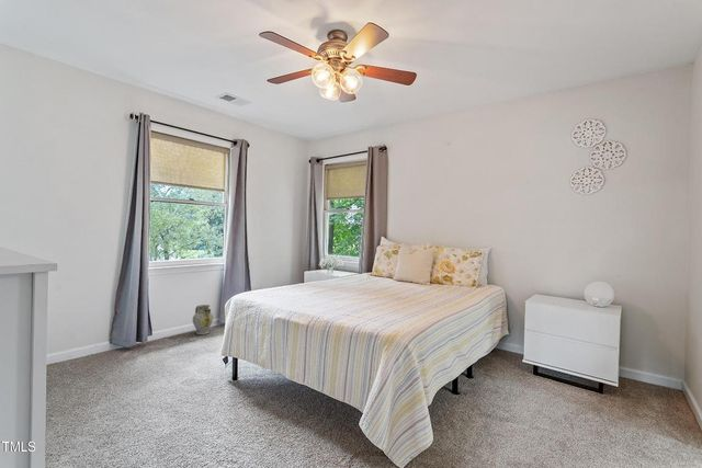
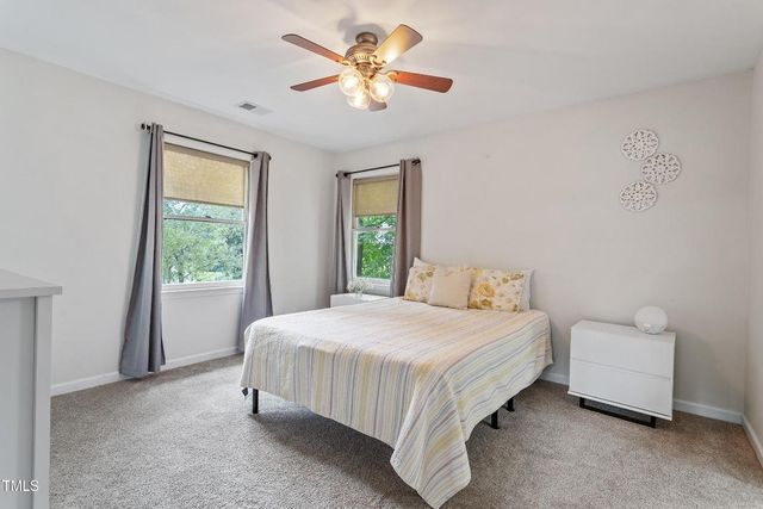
- ceramic jug (203, 319)
